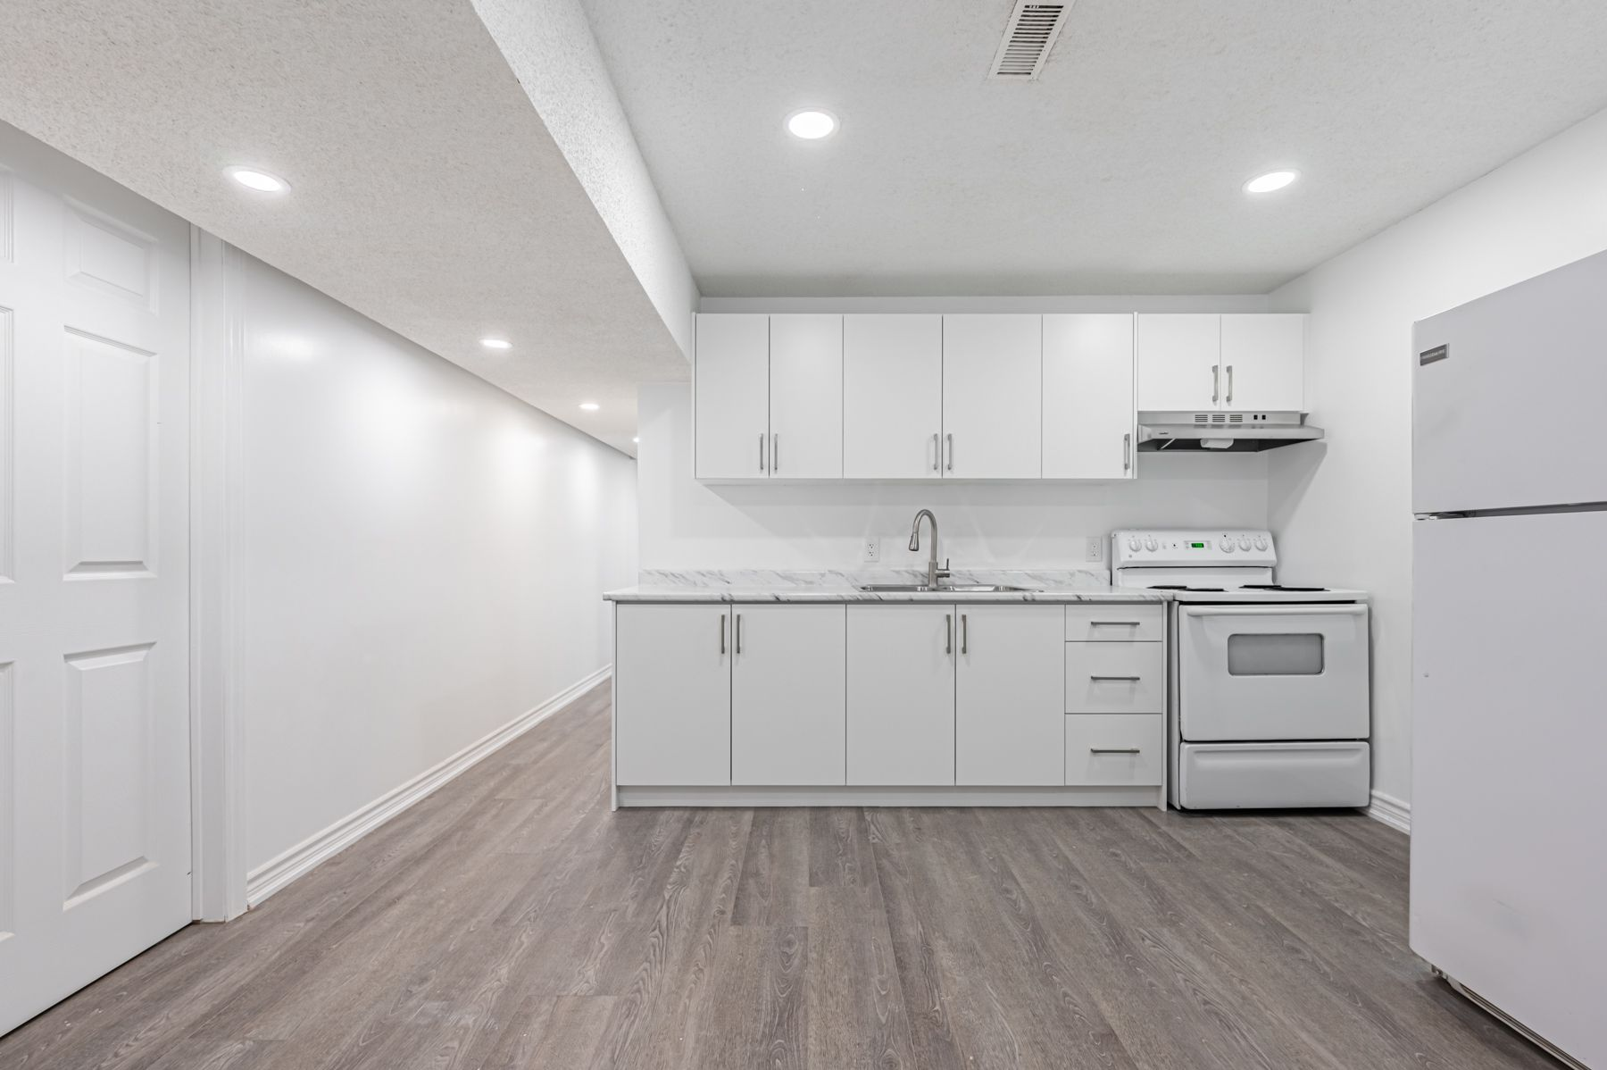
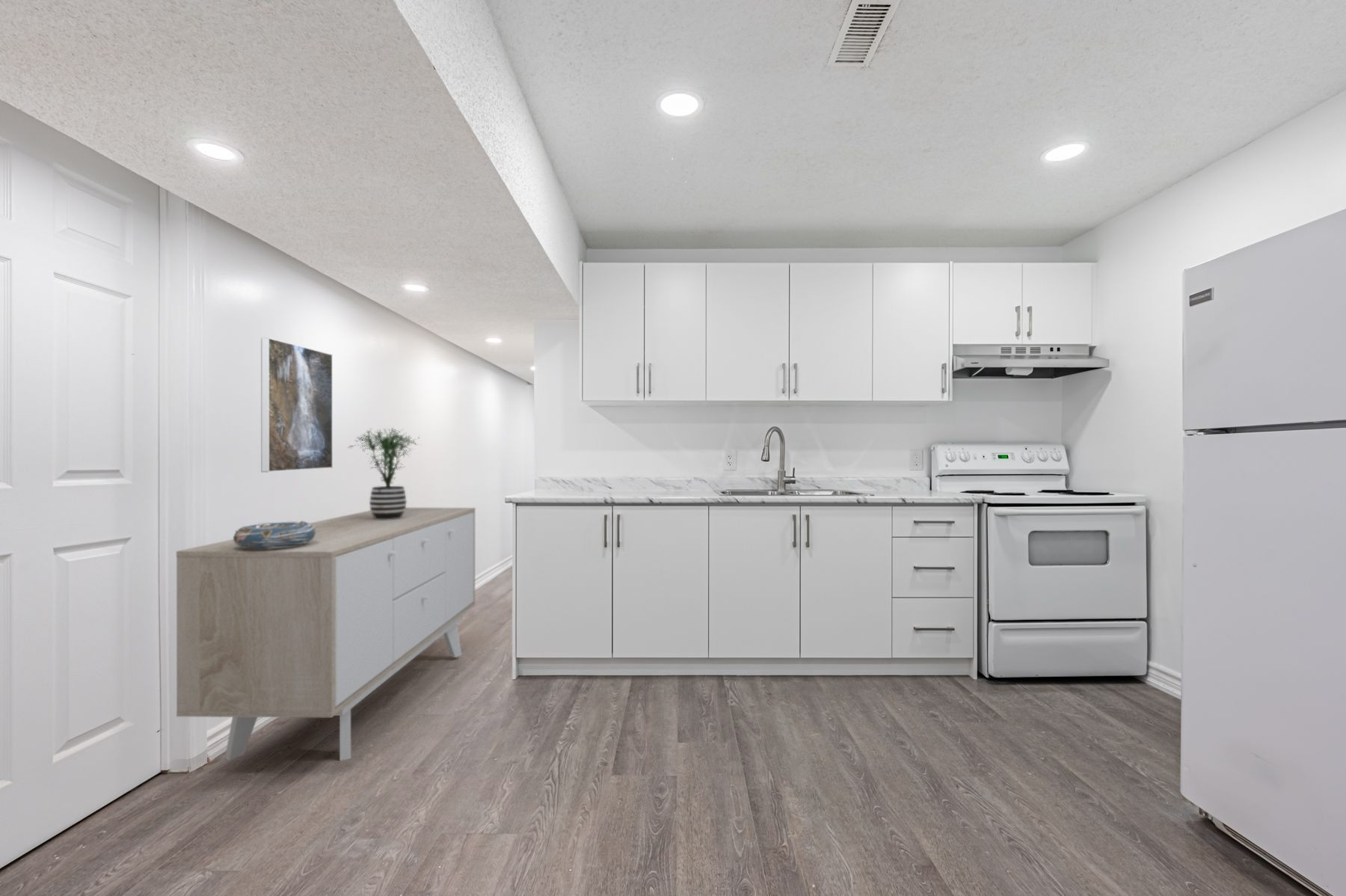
+ decorative bowl (275, 534)
+ sideboard (368, 610)
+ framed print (299, 408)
+ potted plant (388, 472)
